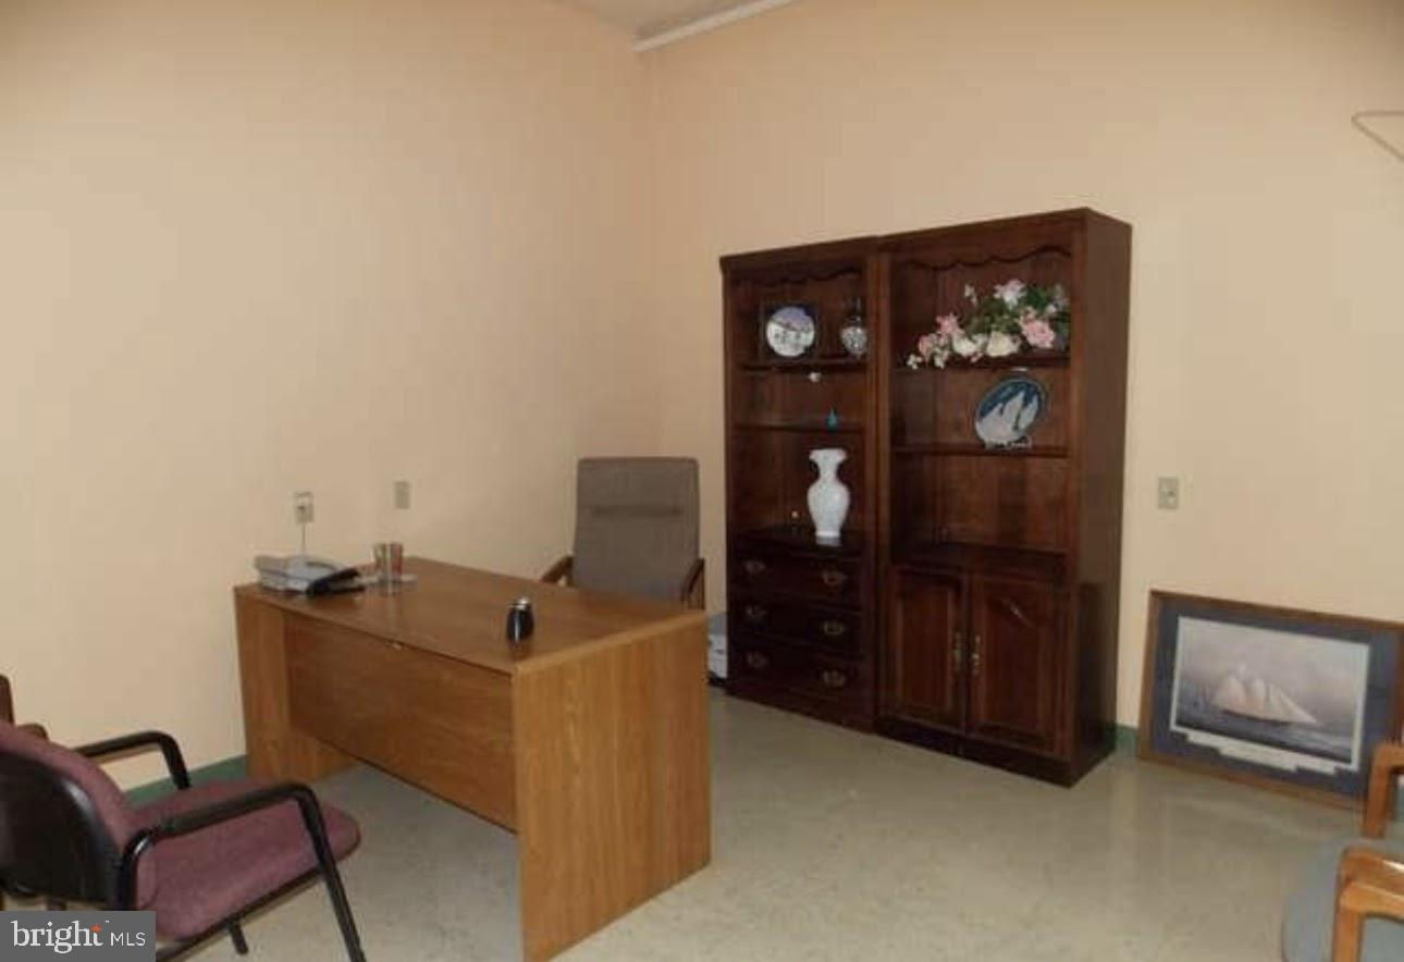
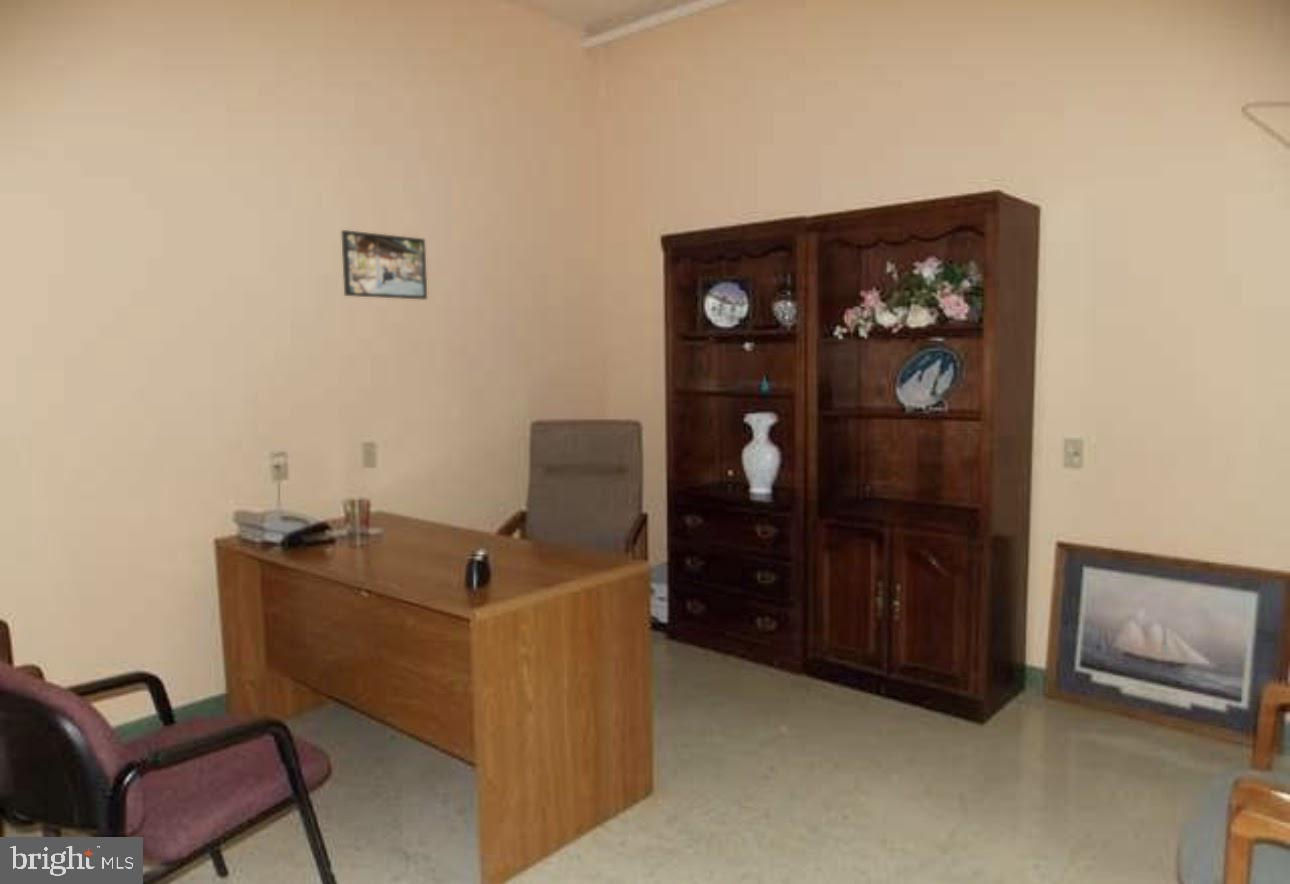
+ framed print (386, 266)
